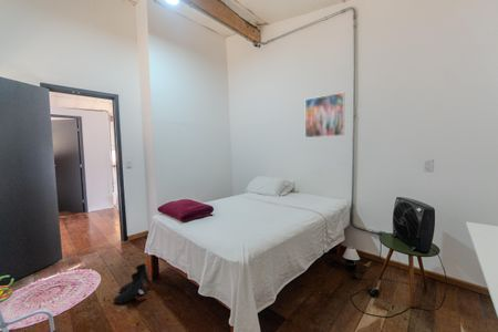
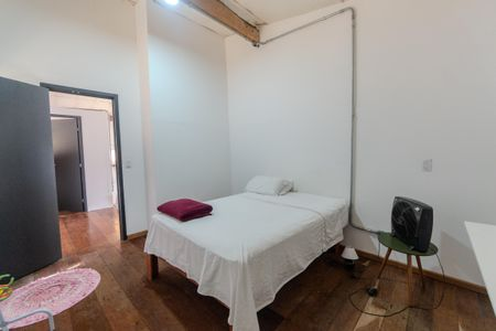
- boots (132, 281)
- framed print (323, 116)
